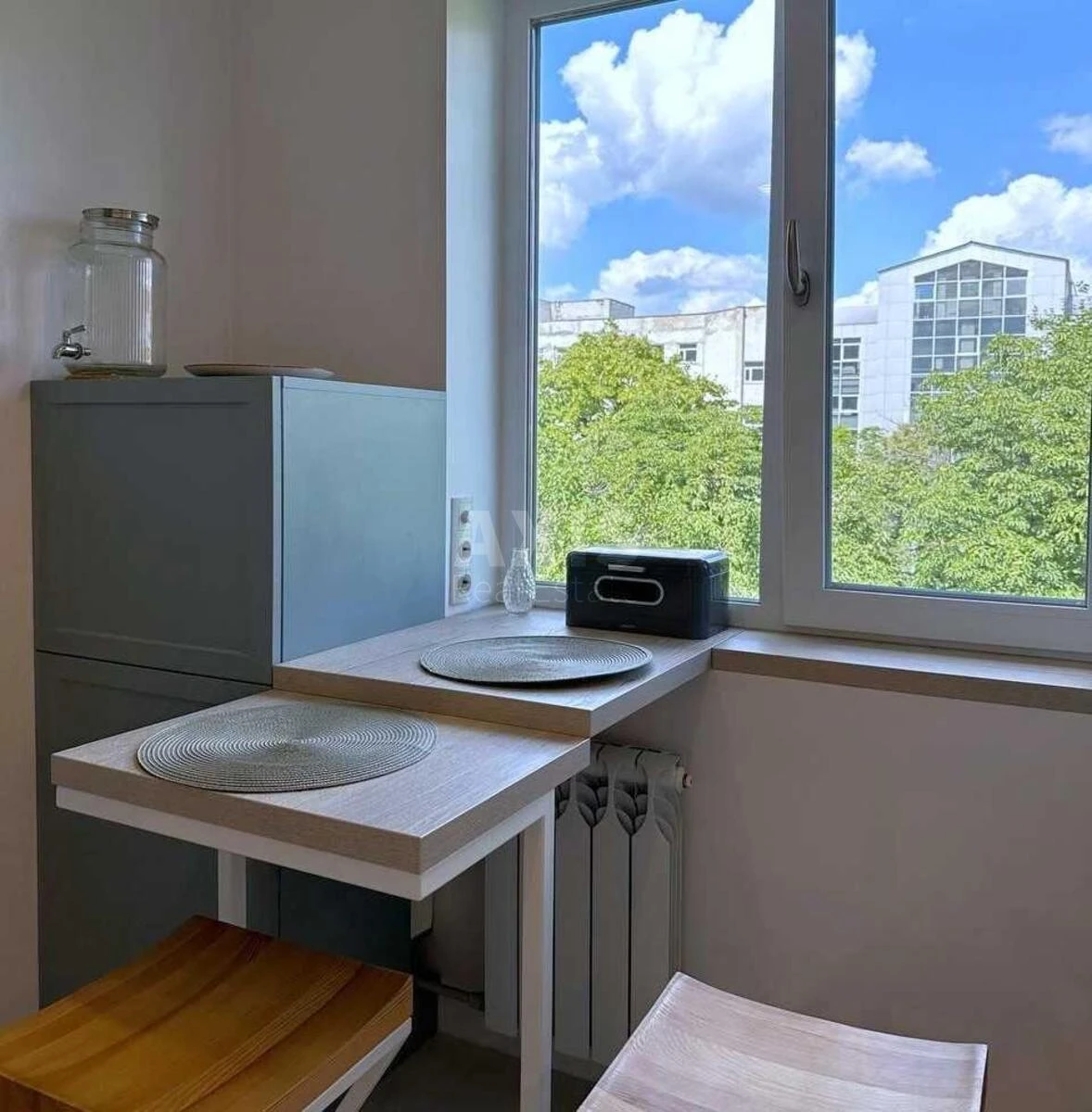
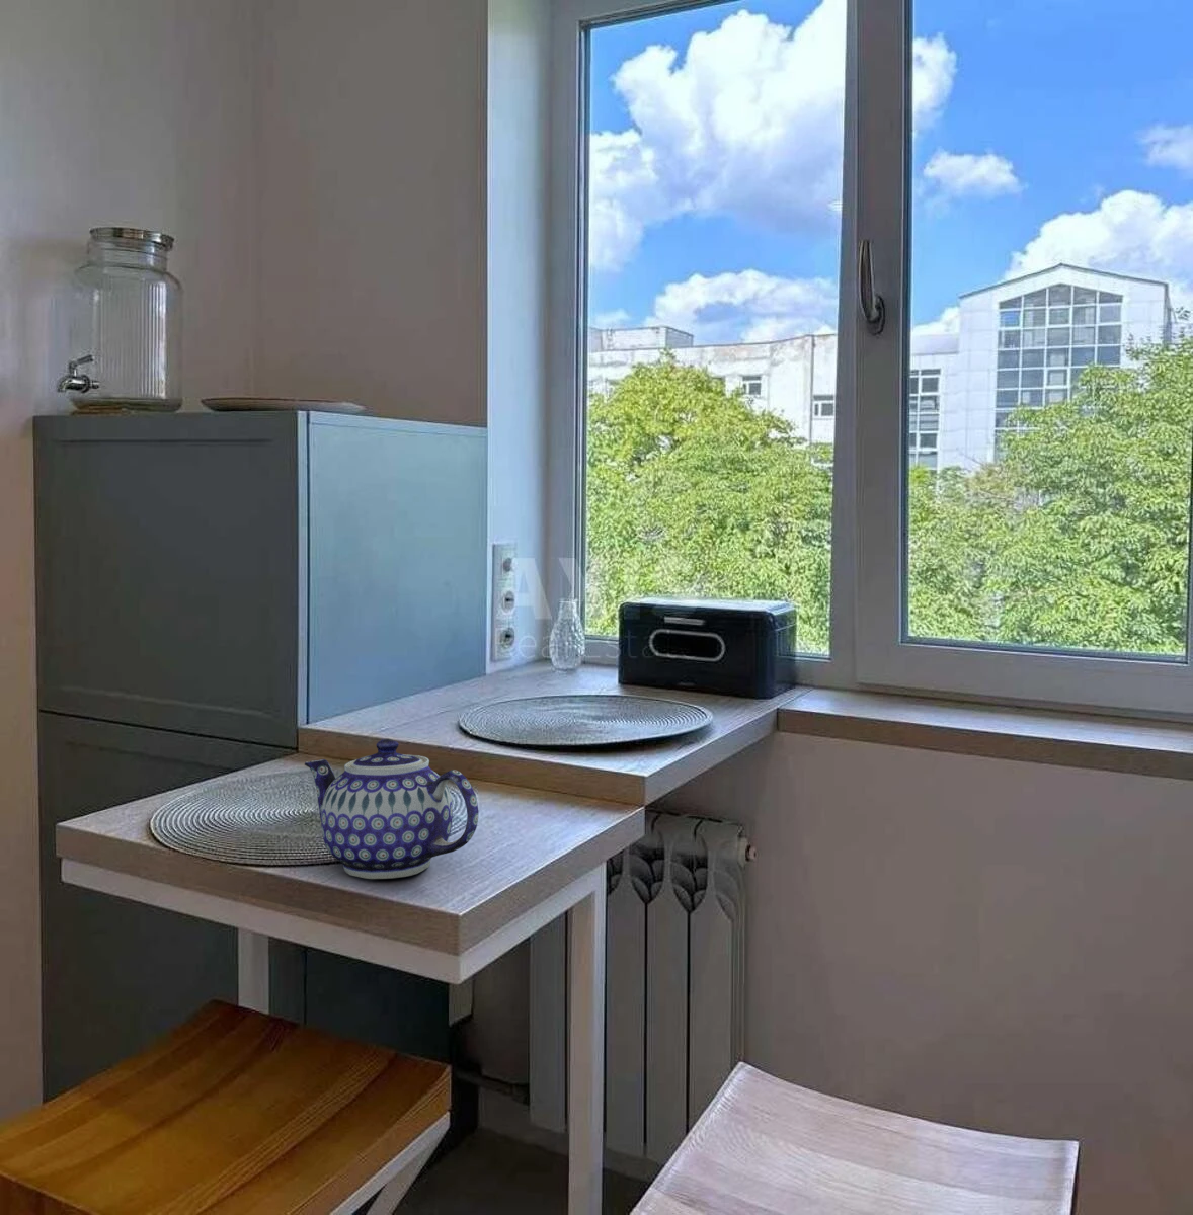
+ teapot (387, 803)
